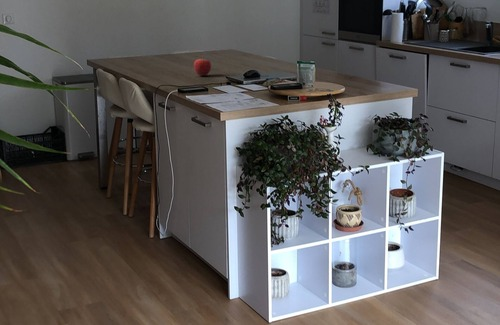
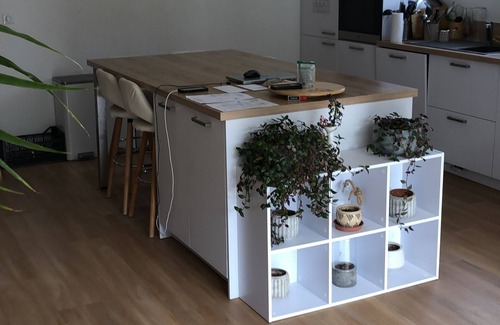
- fruit (202, 66)
